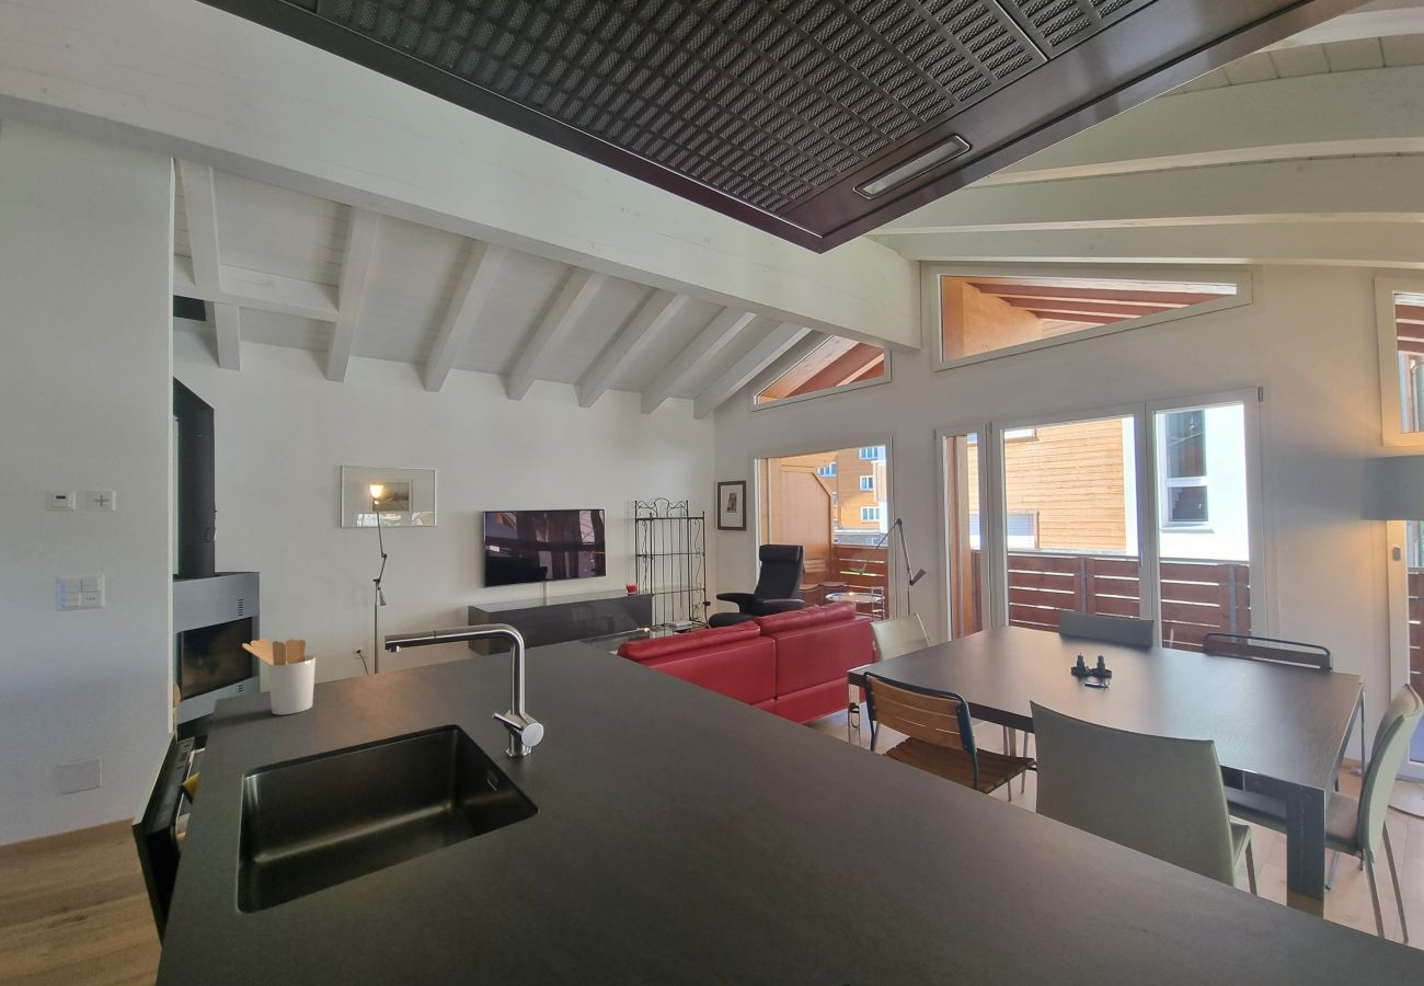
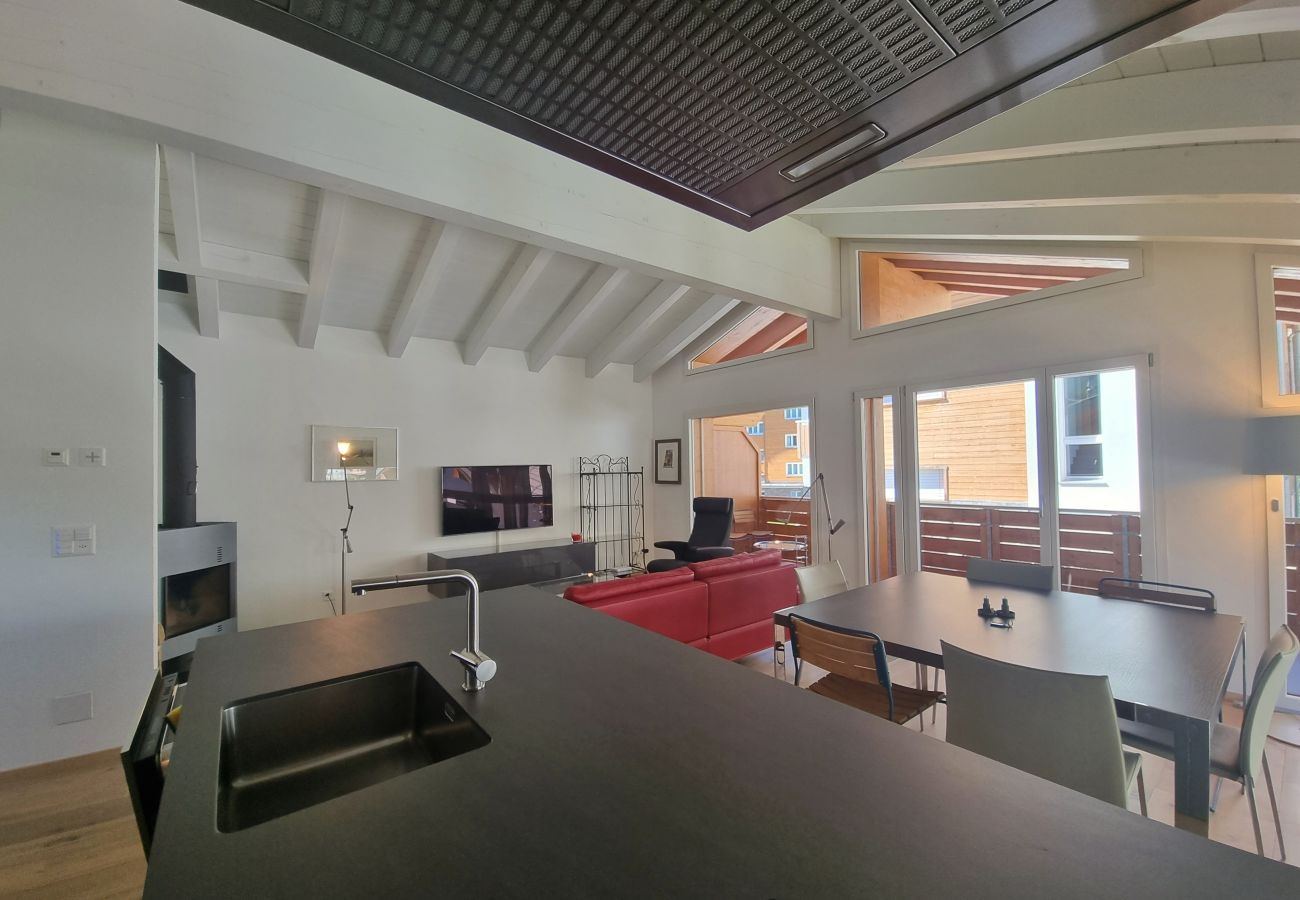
- utensil holder (280, 673)
